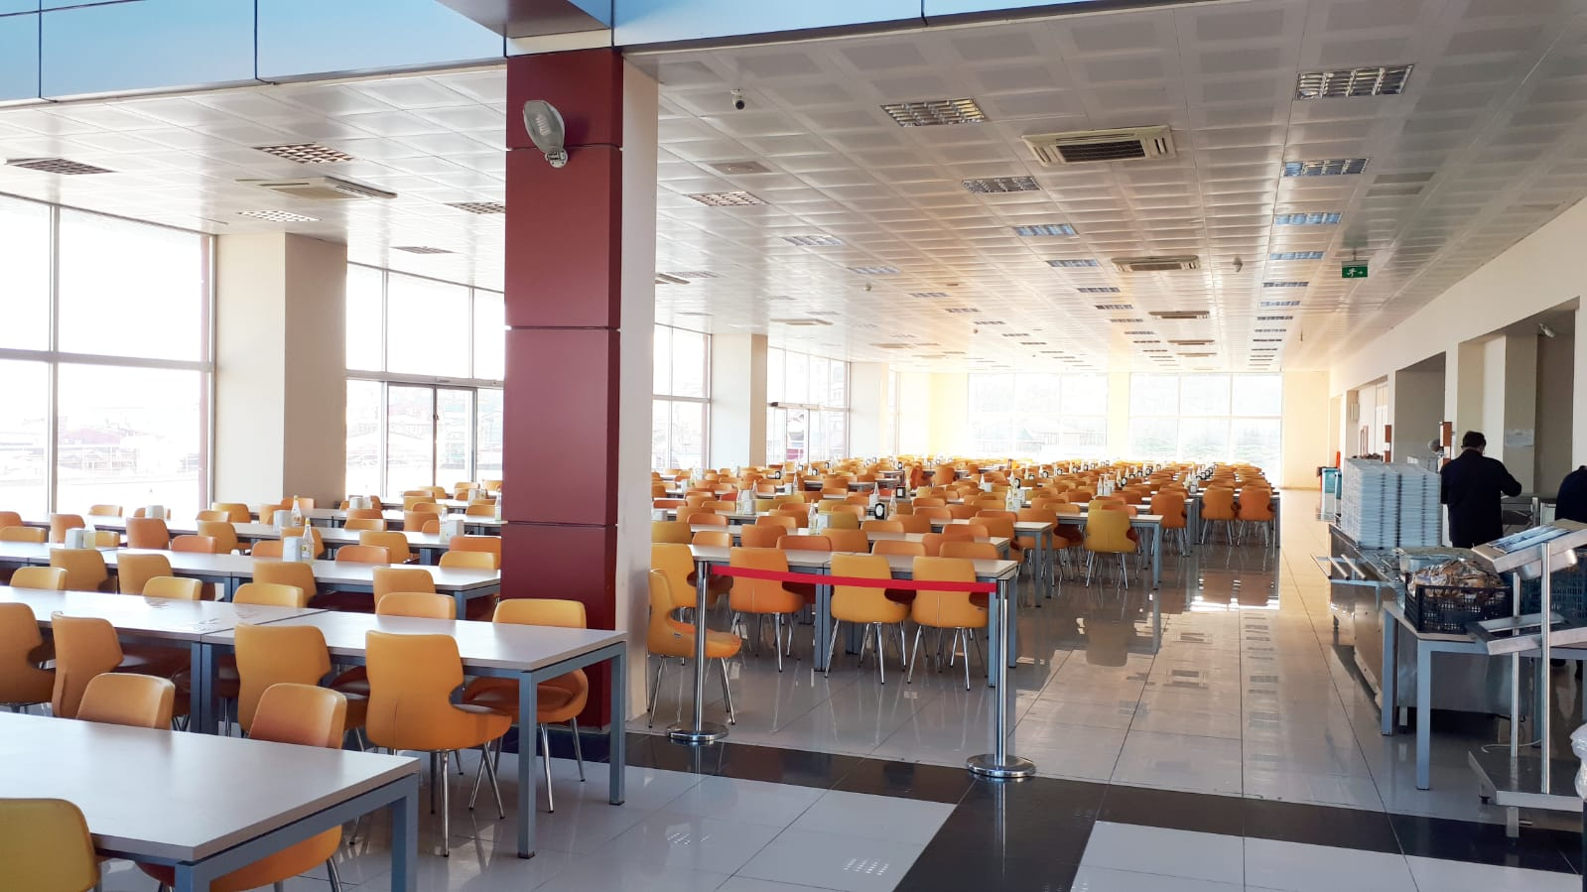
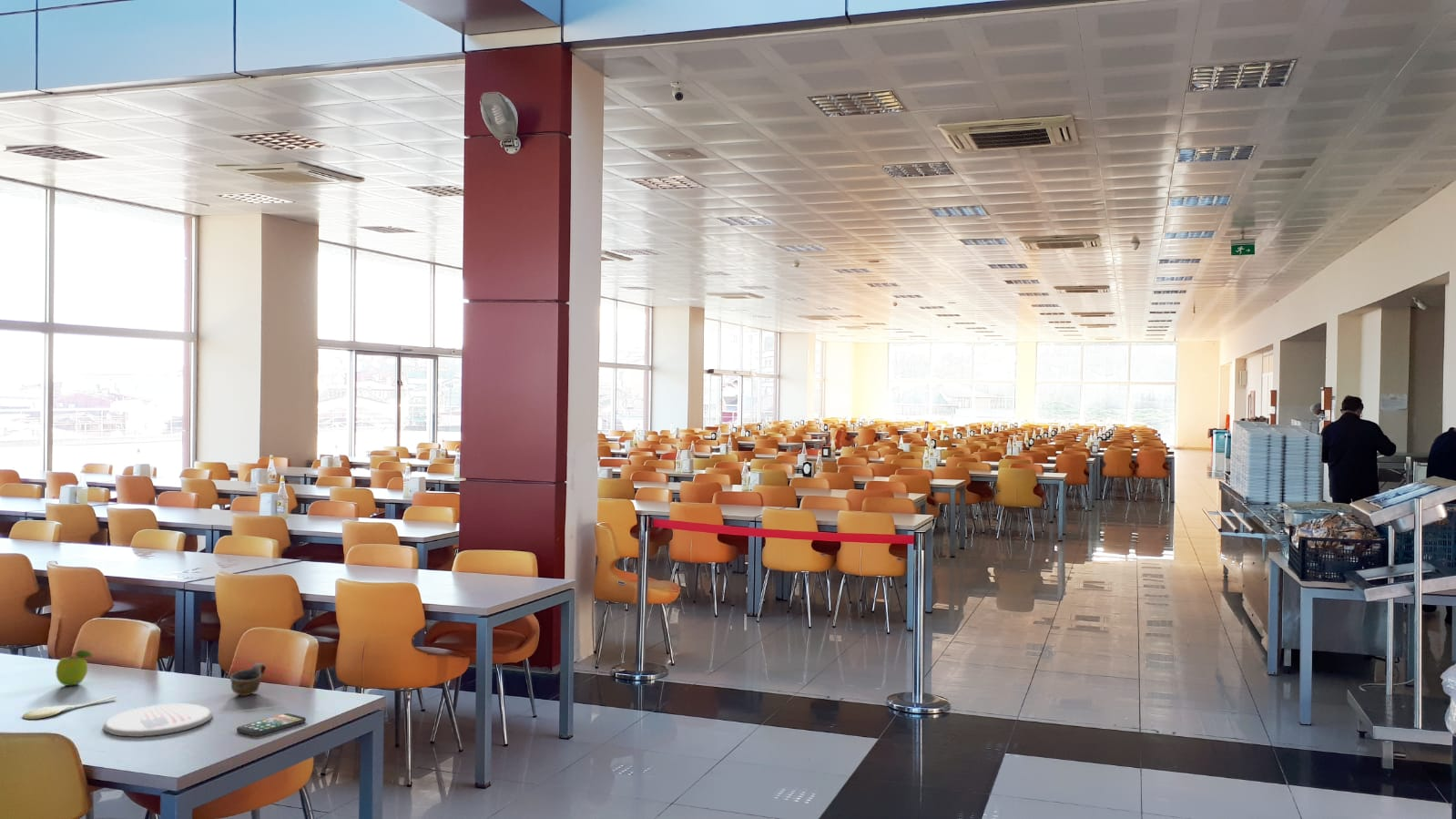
+ spoon (71, 705)
+ smartphone (271, 724)
+ fruit (74, 667)
+ plate (158, 718)
+ cup (248, 680)
